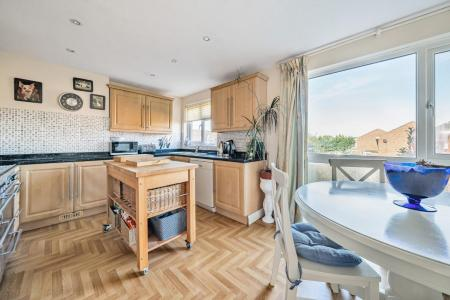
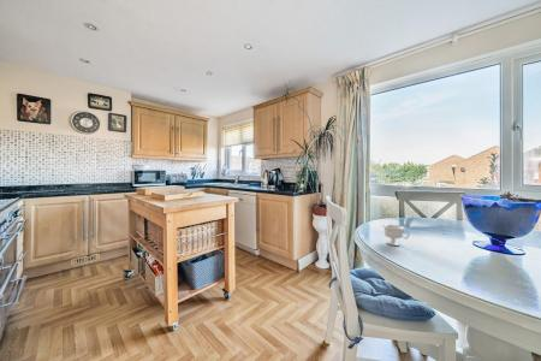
+ teacup (396, 235)
